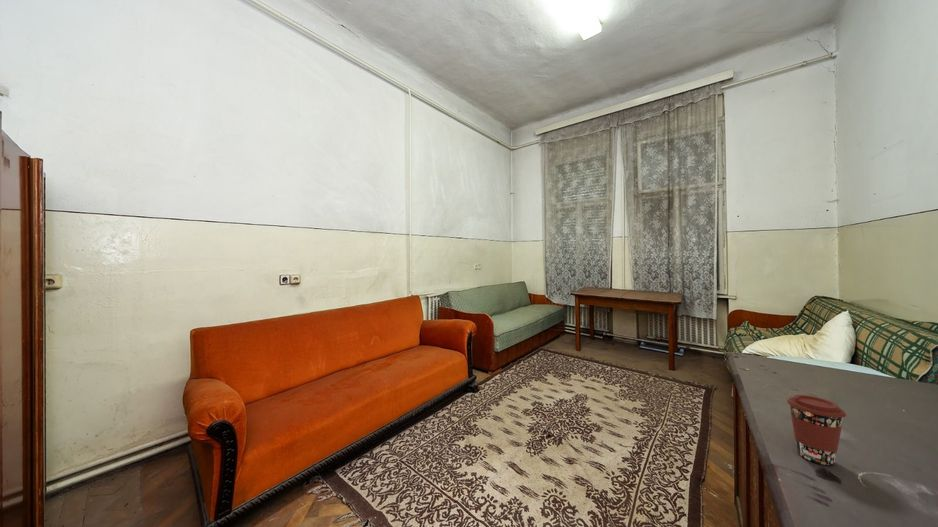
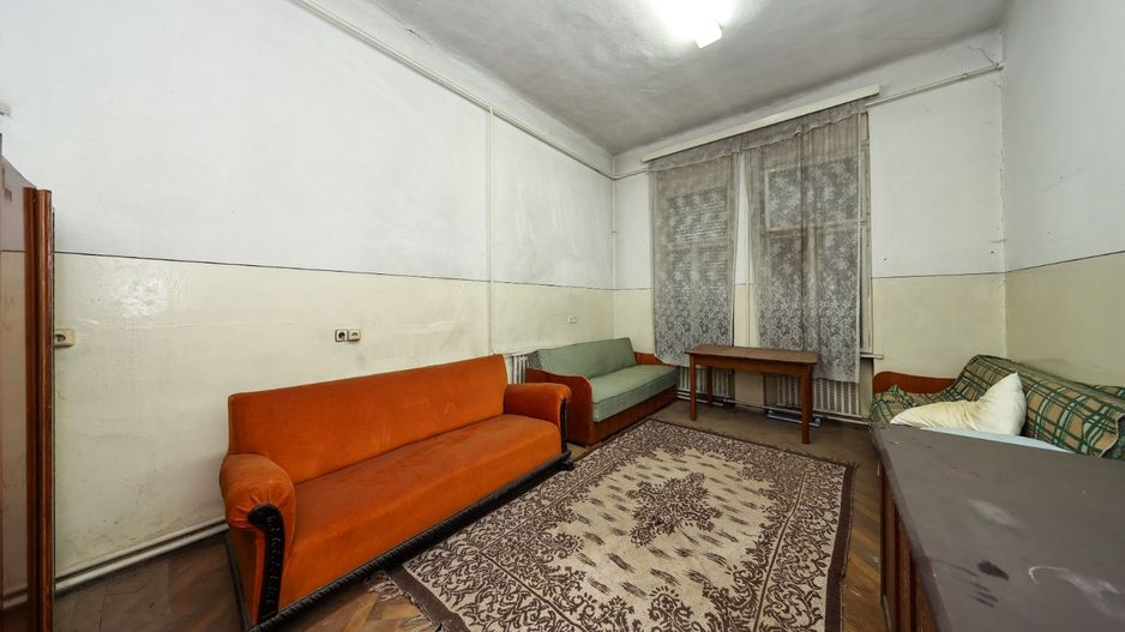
- coffee cup (815, 429)
